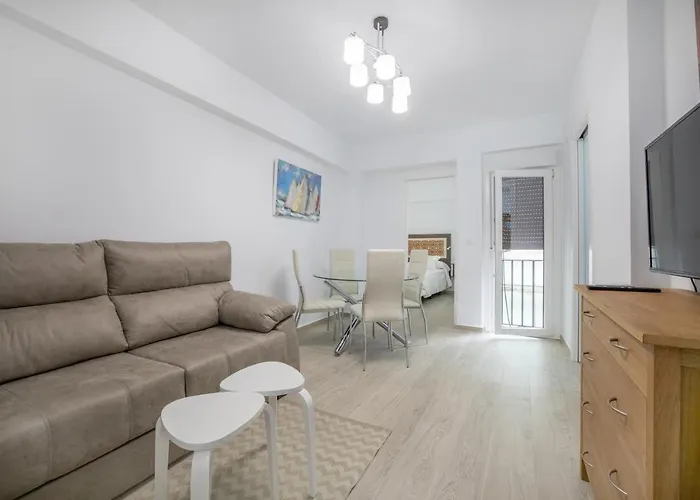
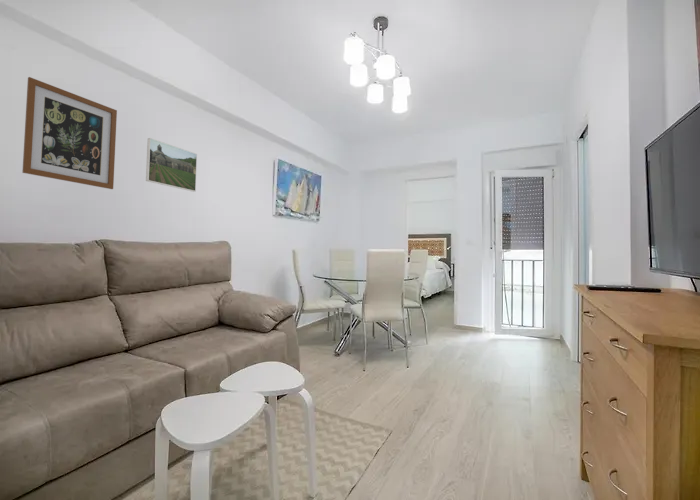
+ wall art (74, 138)
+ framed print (173, 166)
